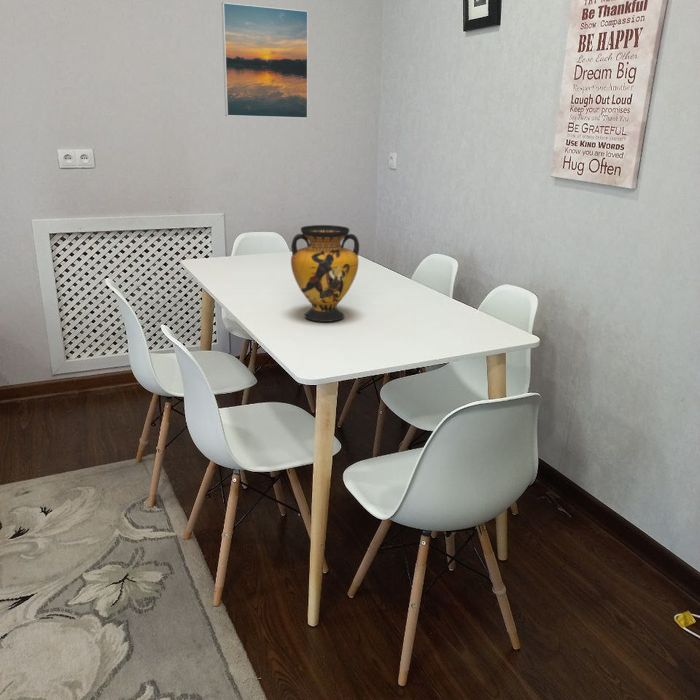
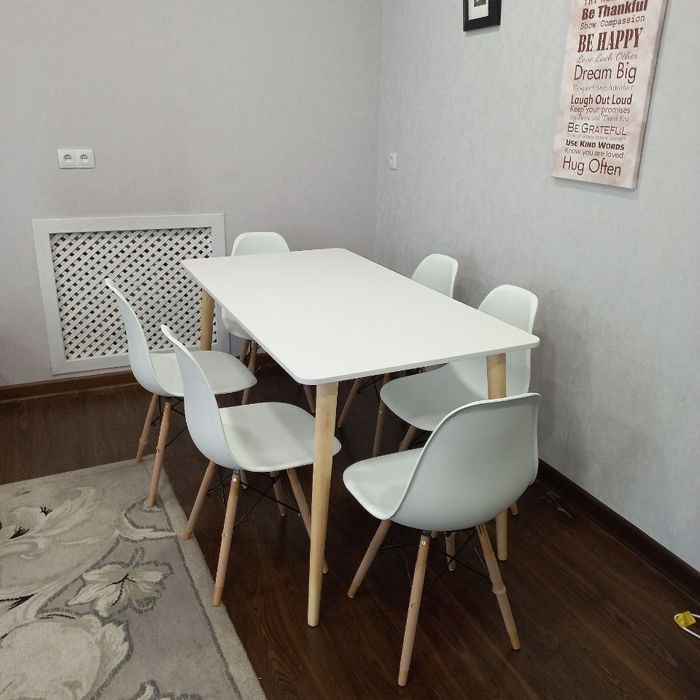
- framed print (266, 63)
- vase (324, 273)
